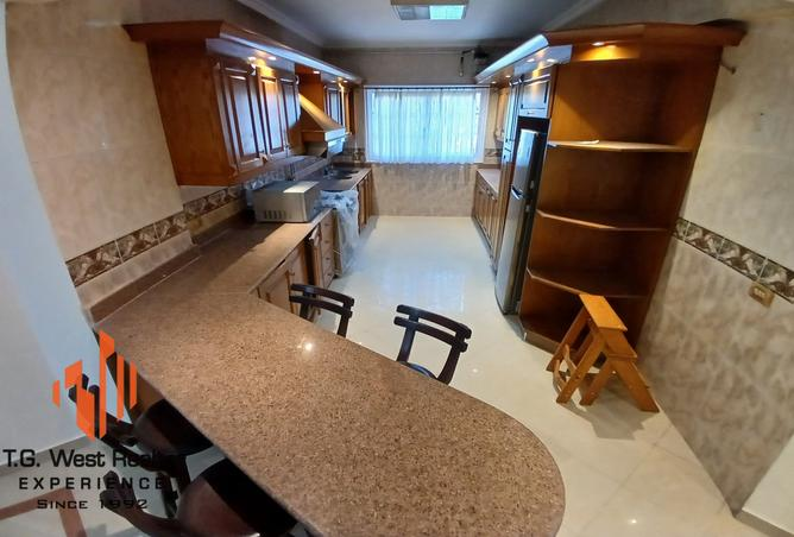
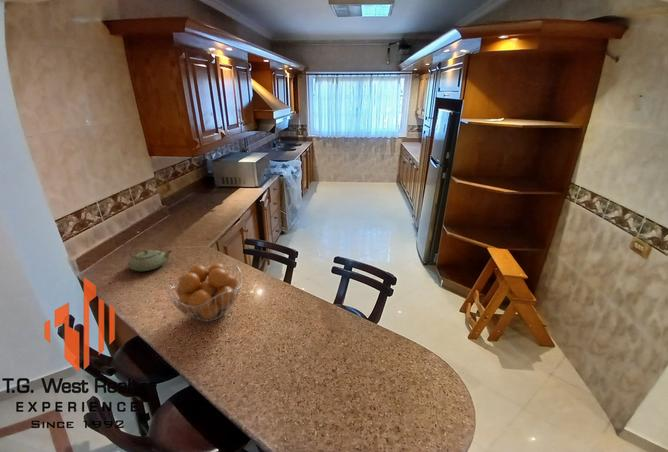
+ teapot (149, 253)
+ fruit basket (207, 292)
